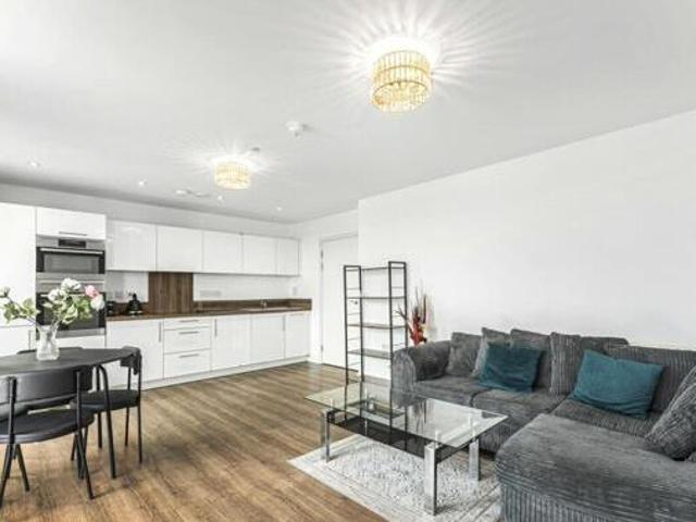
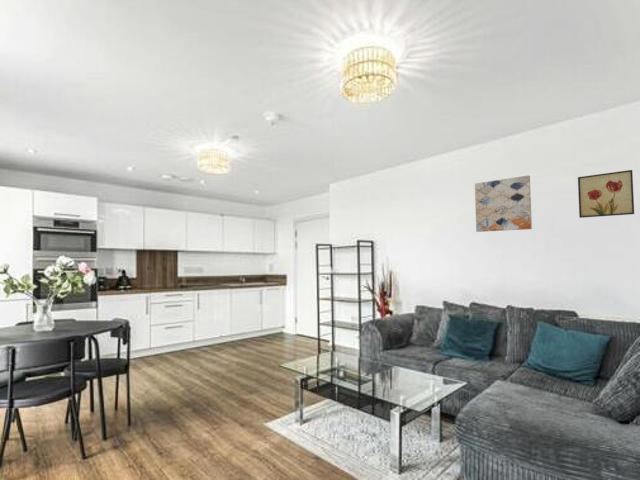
+ wall art (604, 194)
+ wall art (501, 205)
